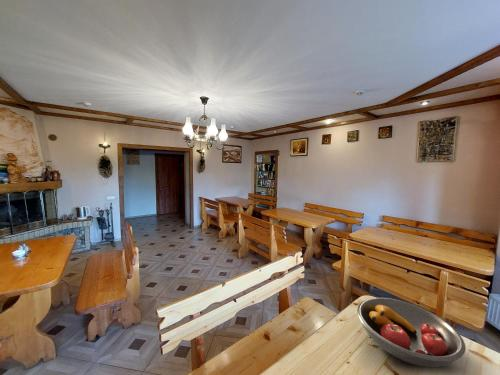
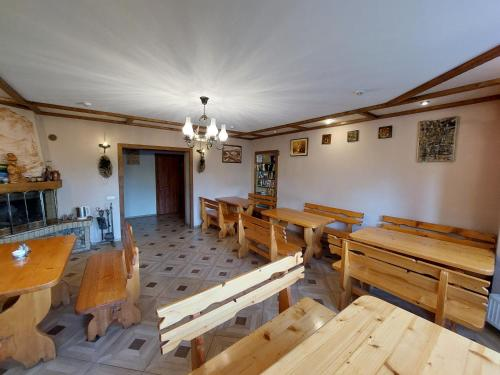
- fruit bowl (404, 330)
